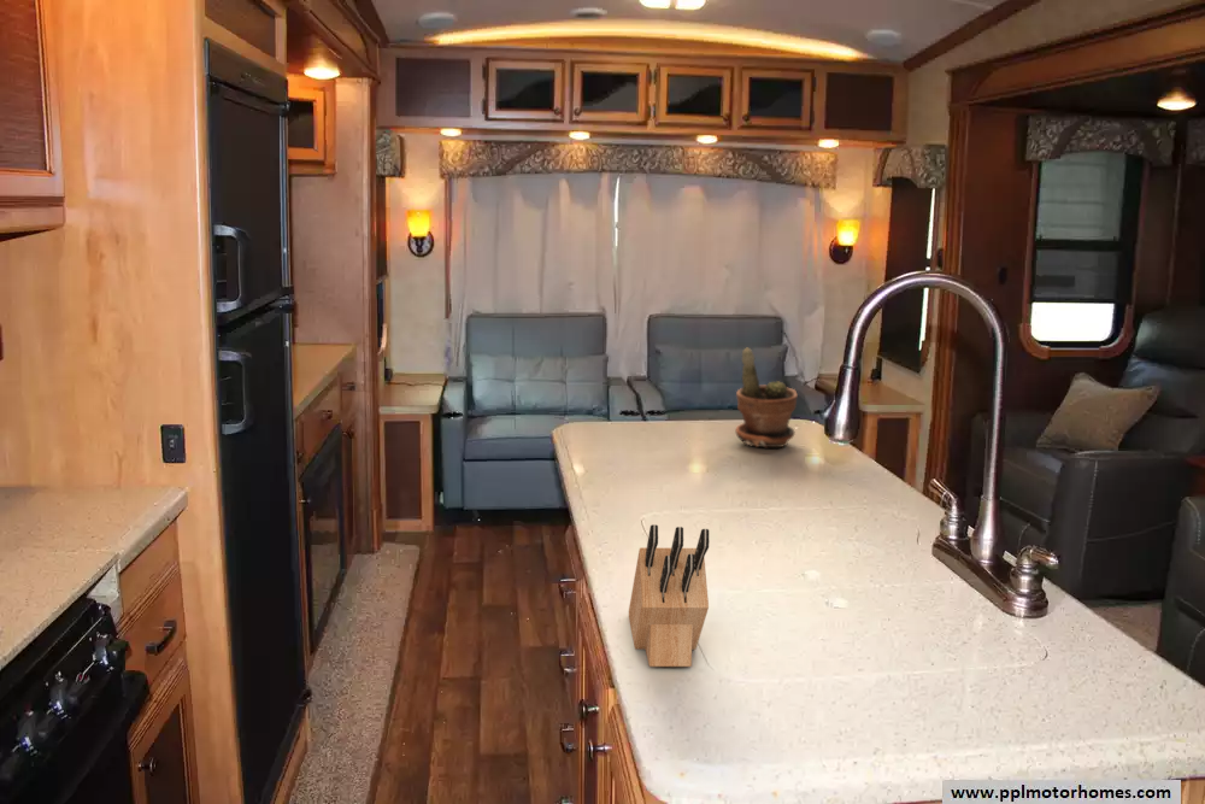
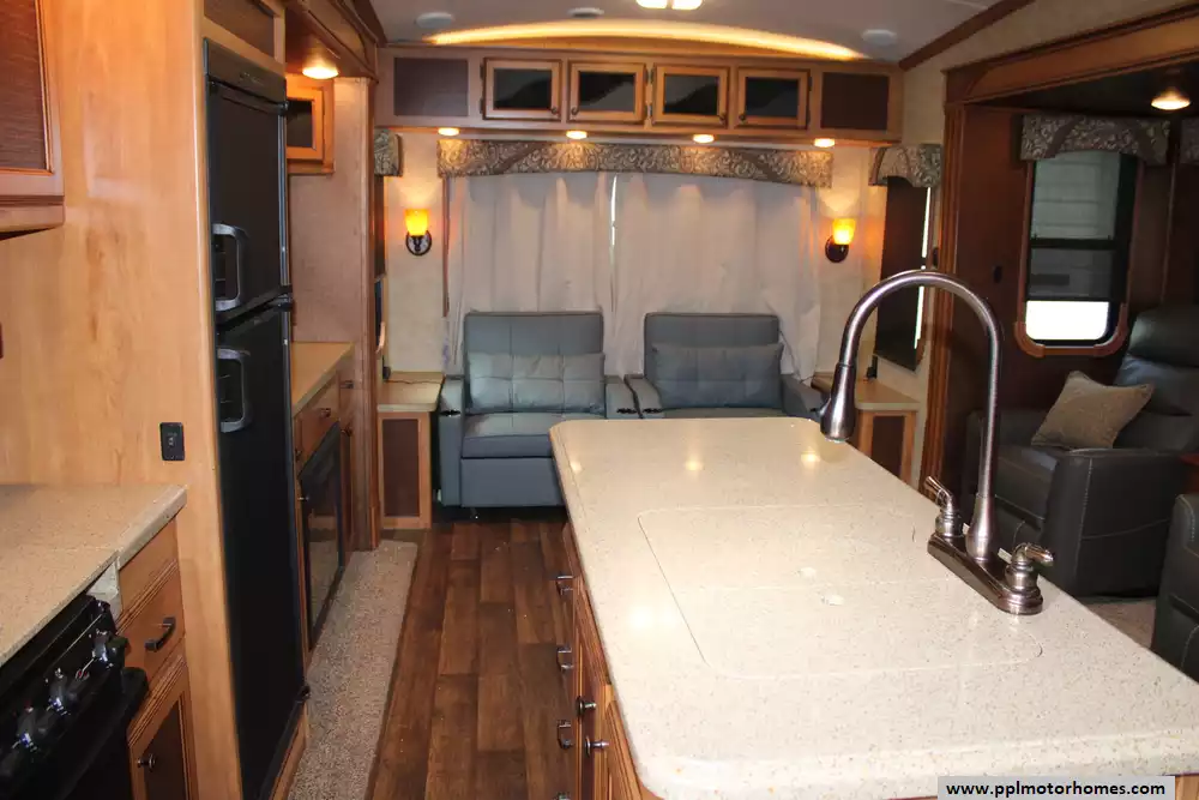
- potted plant (766, 395)
- knife block (668, 577)
